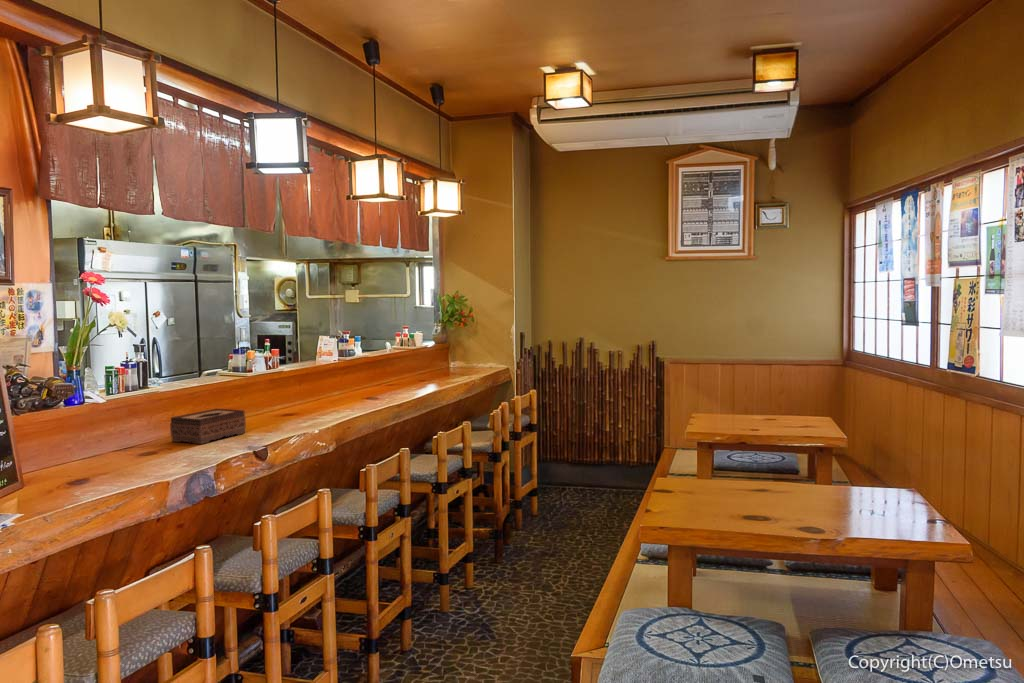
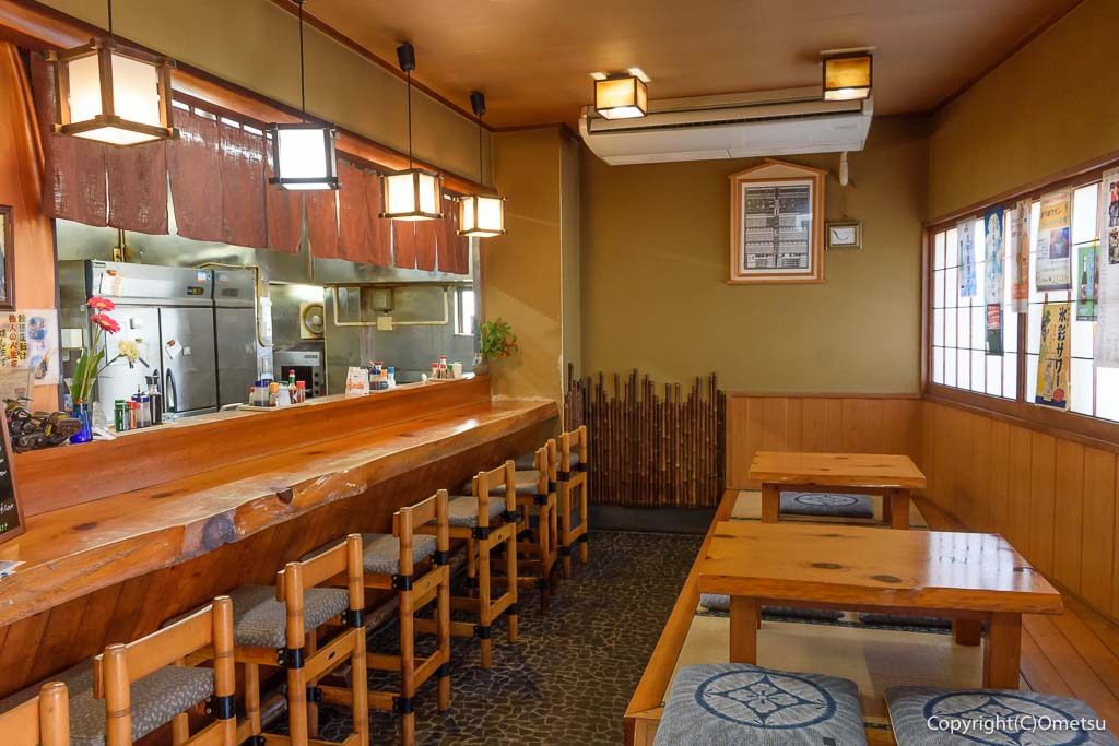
- tissue box (209, 425)
